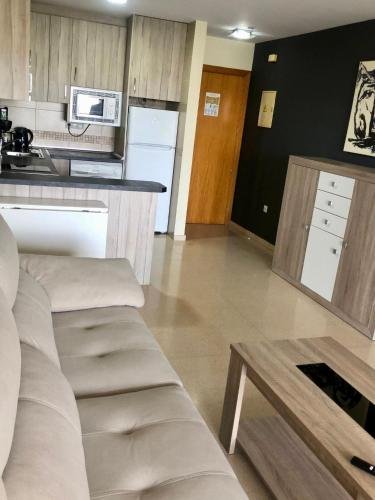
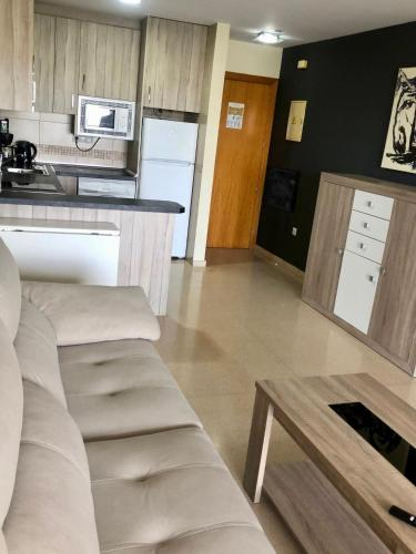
+ wall art (281, 188)
